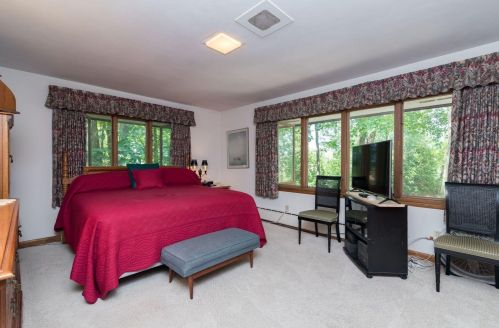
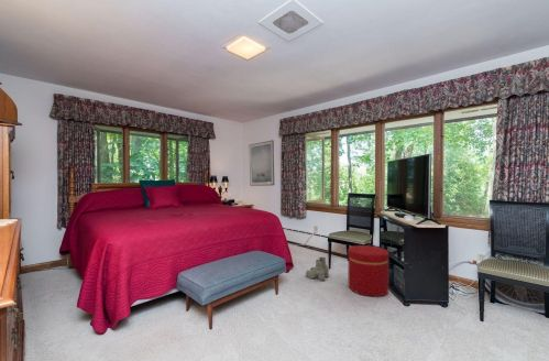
+ boots (317, 266)
+ ottoman (367, 269)
